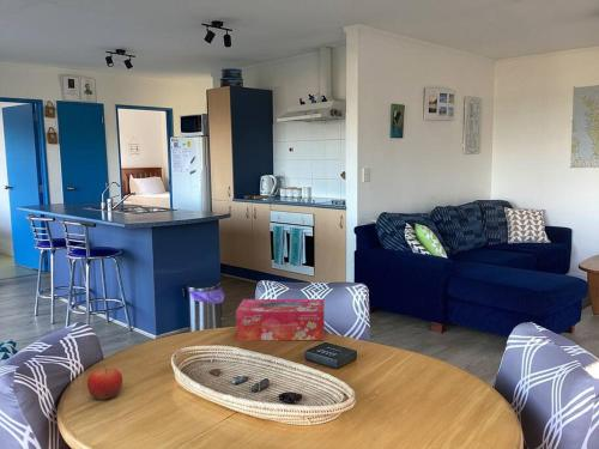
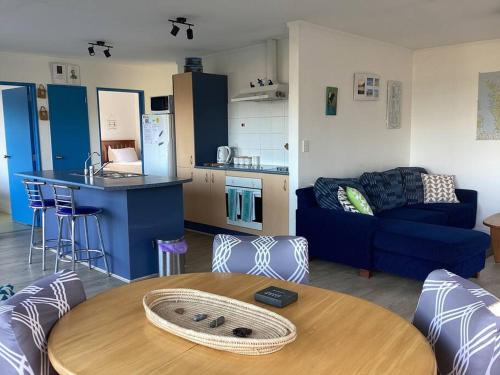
- tissue box (282, 318)
- fruit (104, 381)
